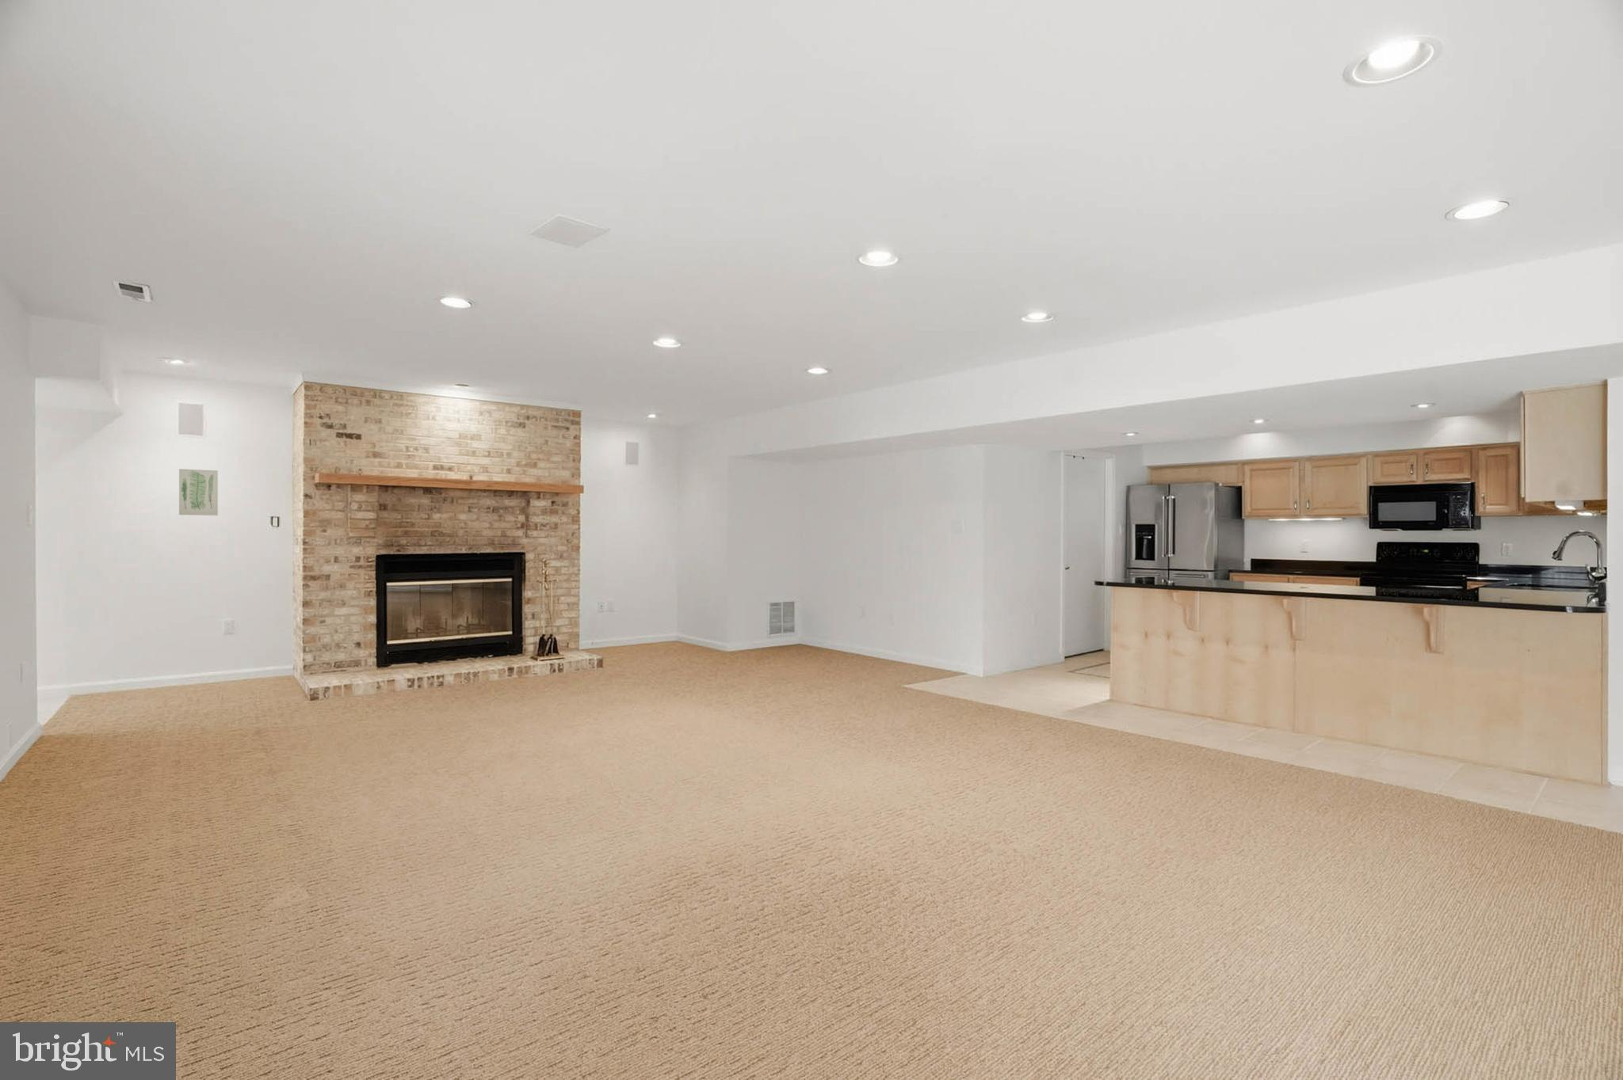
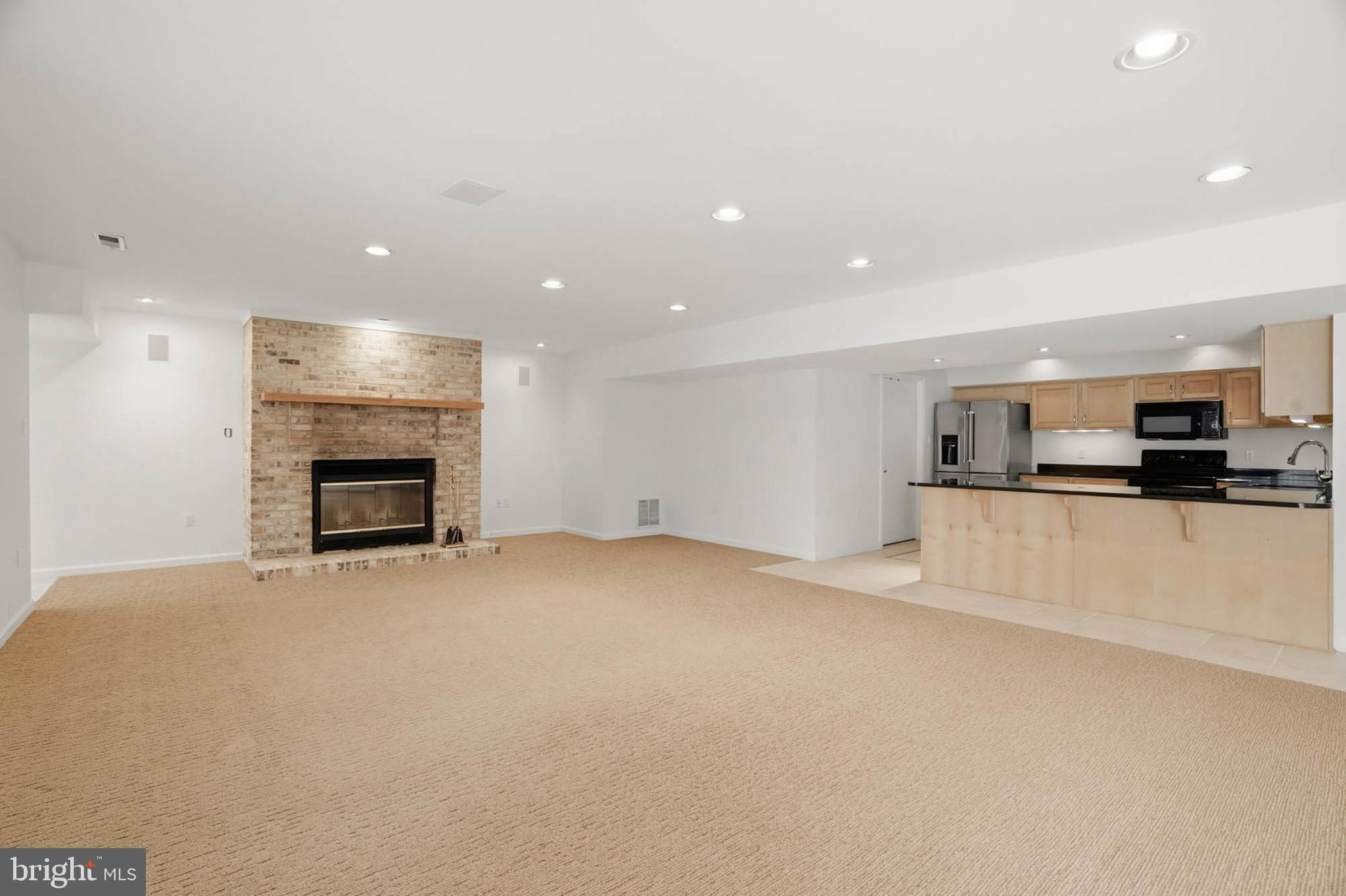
- wall art (198, 492)
